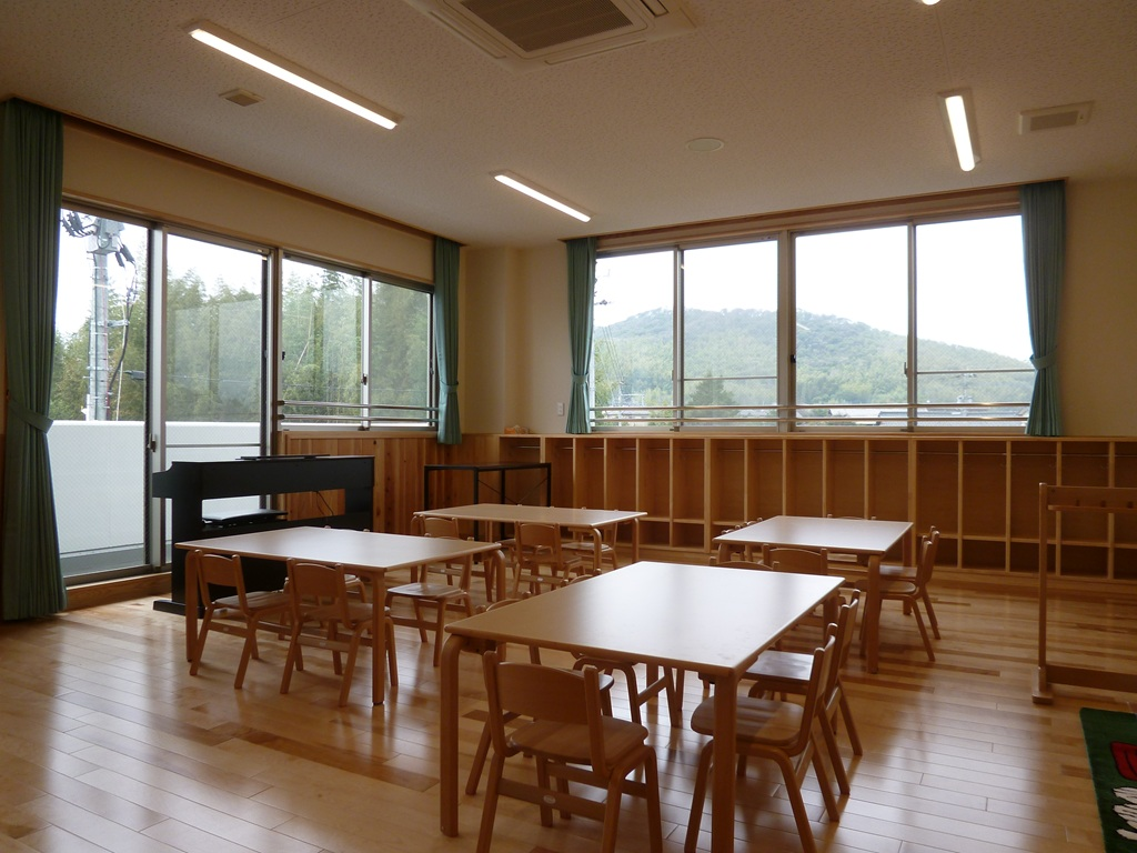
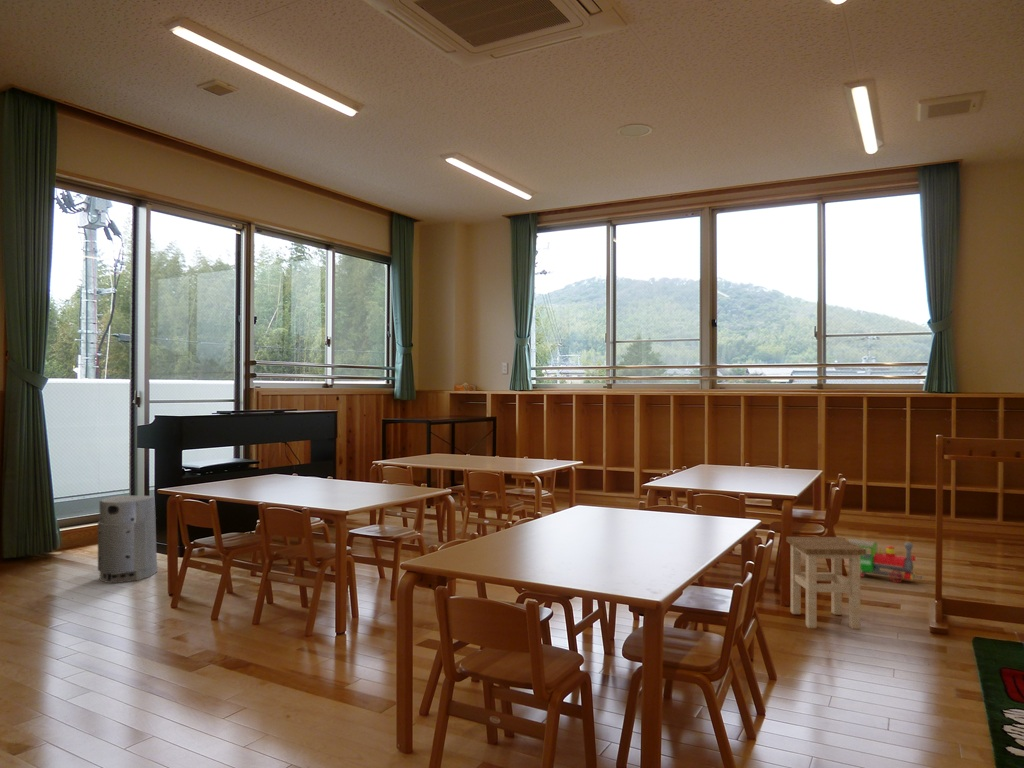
+ air purifier (126, 537)
+ toy train (884, 559)
+ stool (824, 580)
